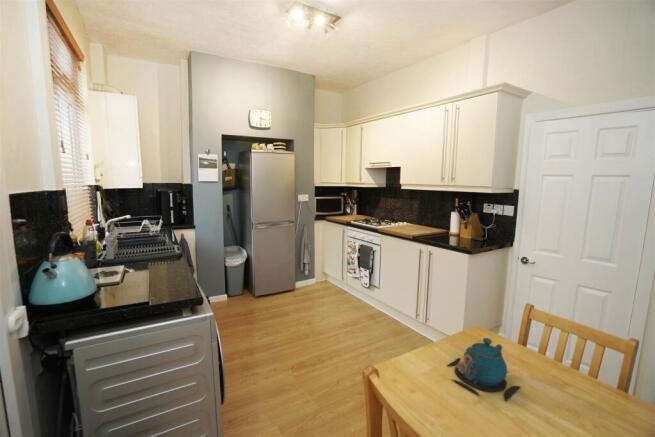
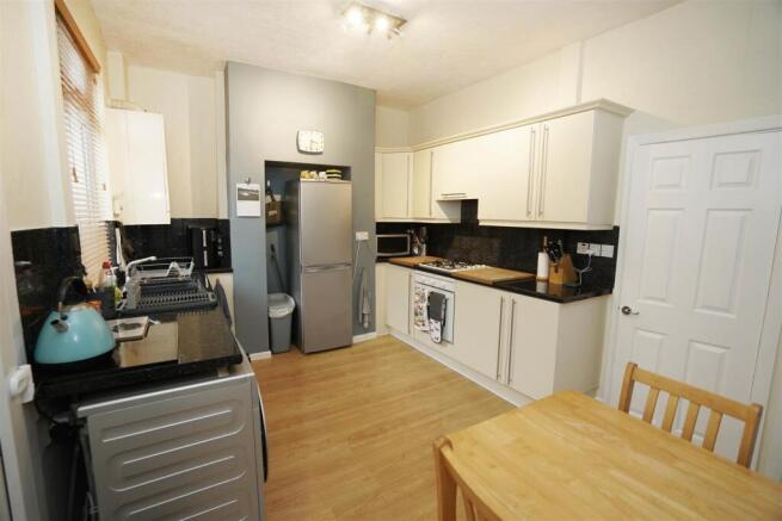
- teapot (482, 358)
